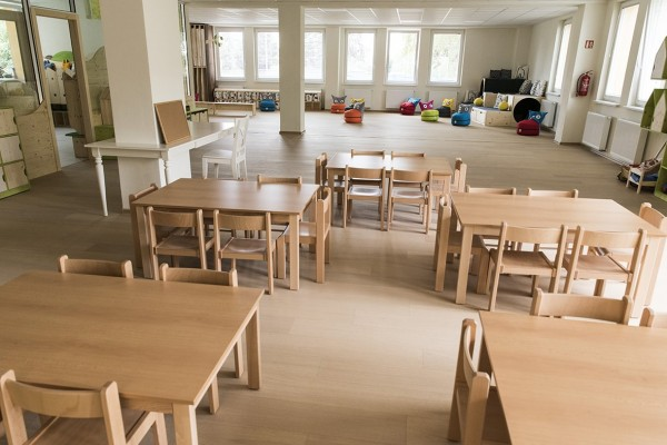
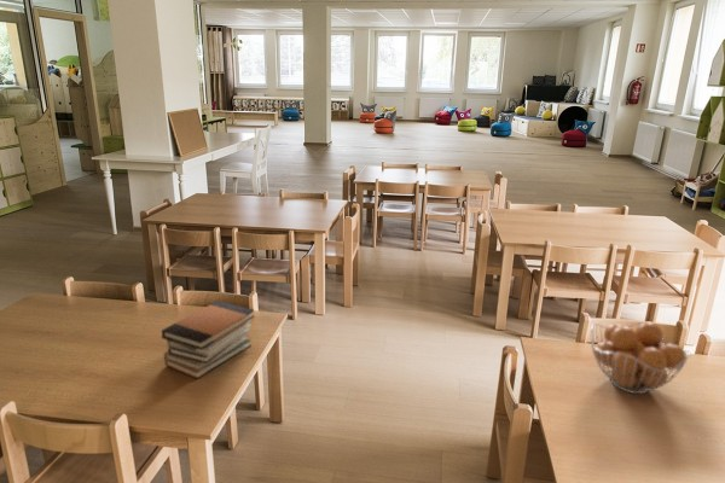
+ fruit basket (634, 355)
+ book stack (210, 337)
